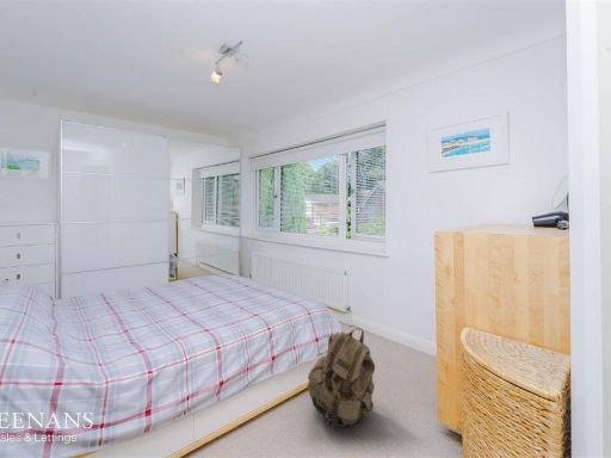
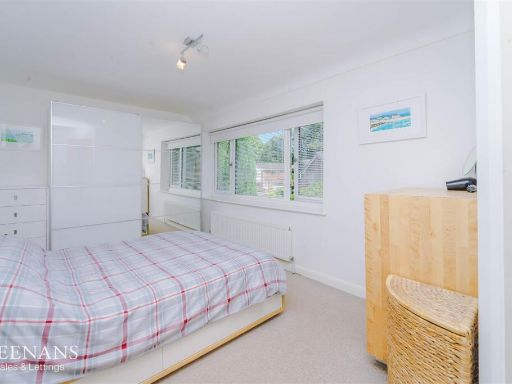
- backpack (340, 370)
